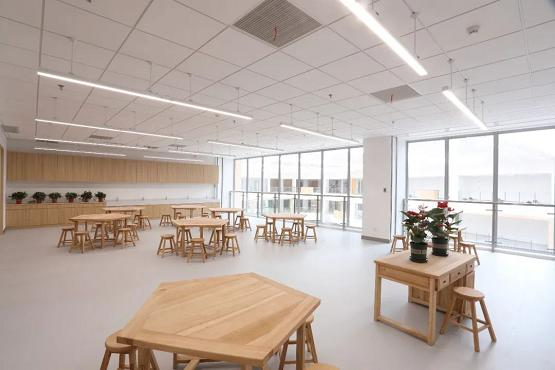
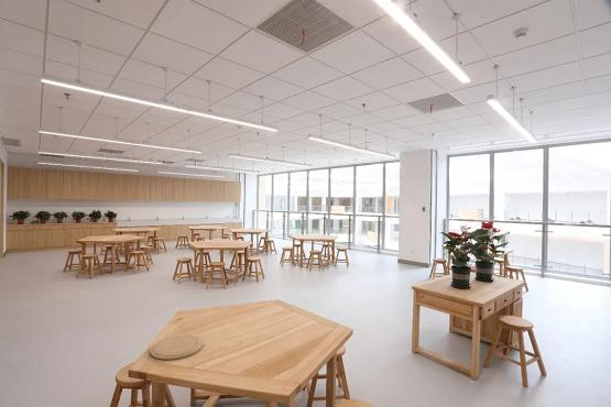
+ plate (177, 345)
